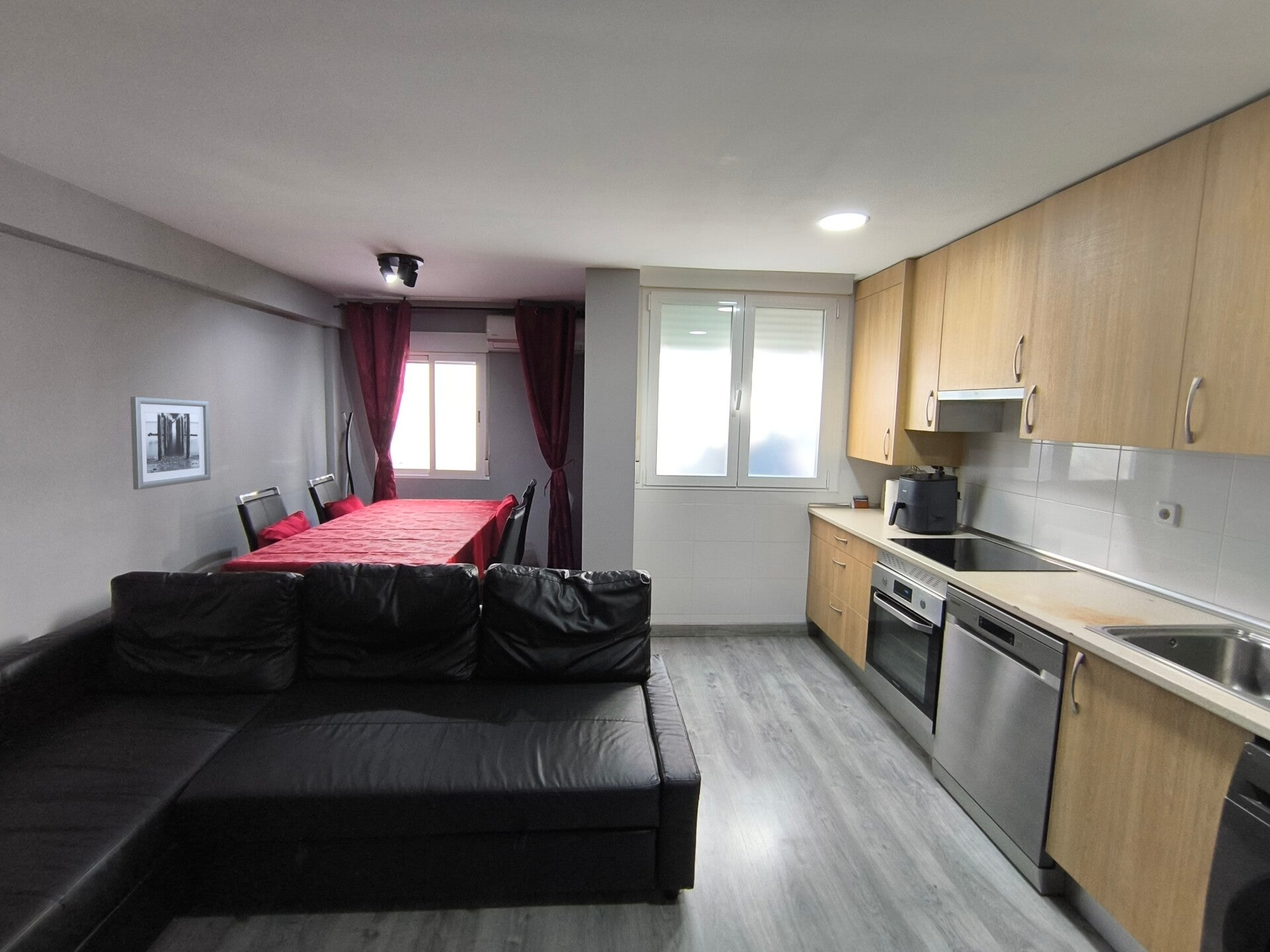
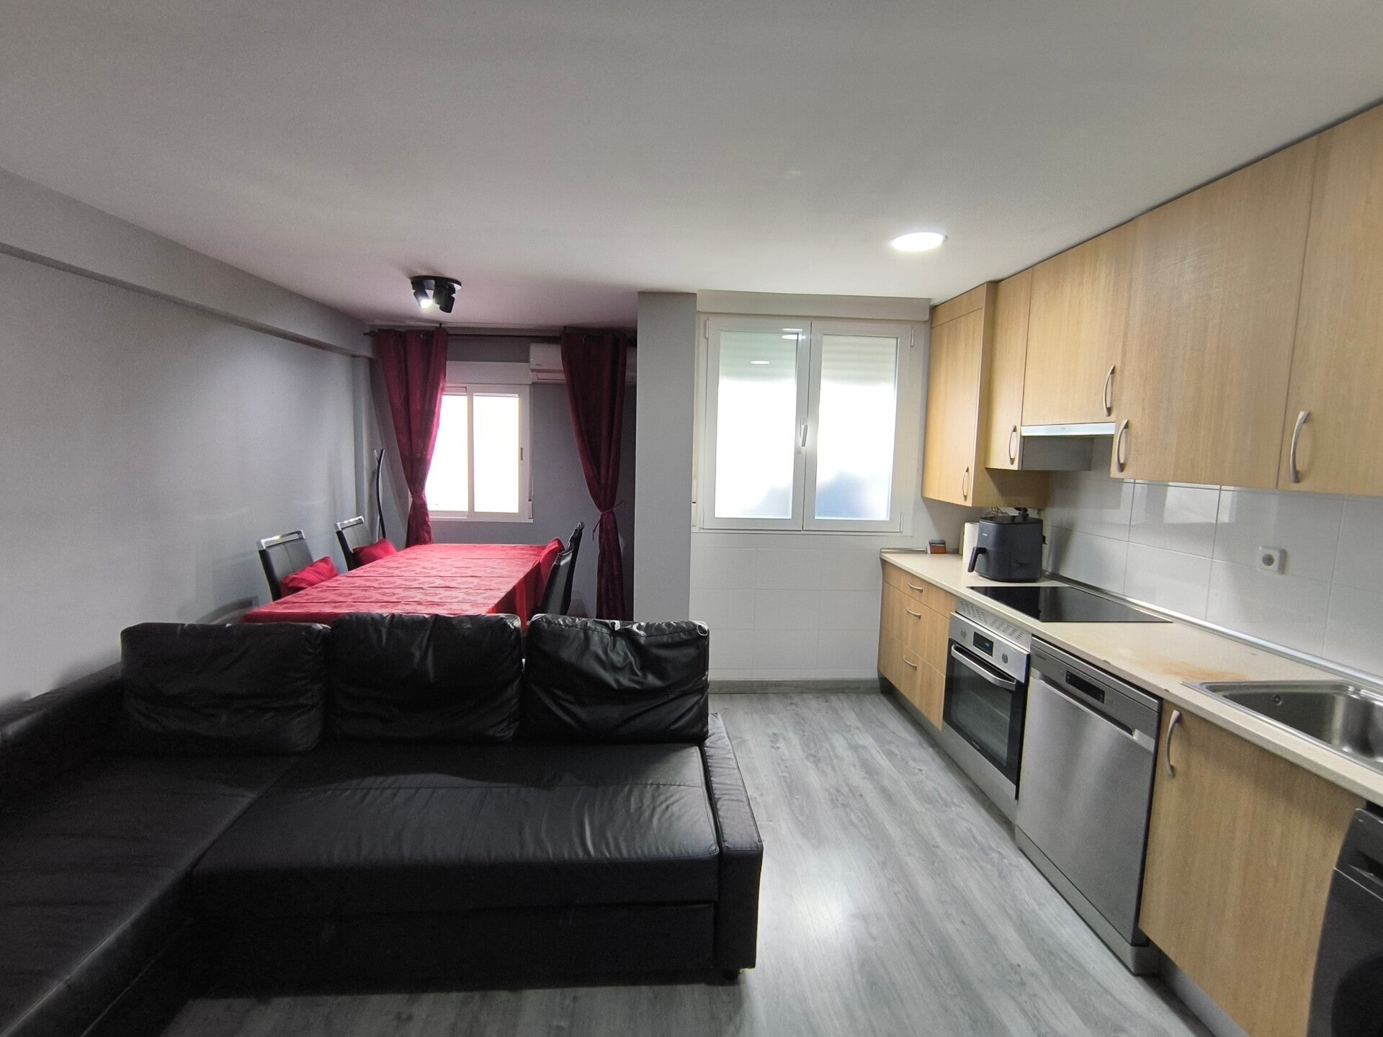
- wall art (174, 442)
